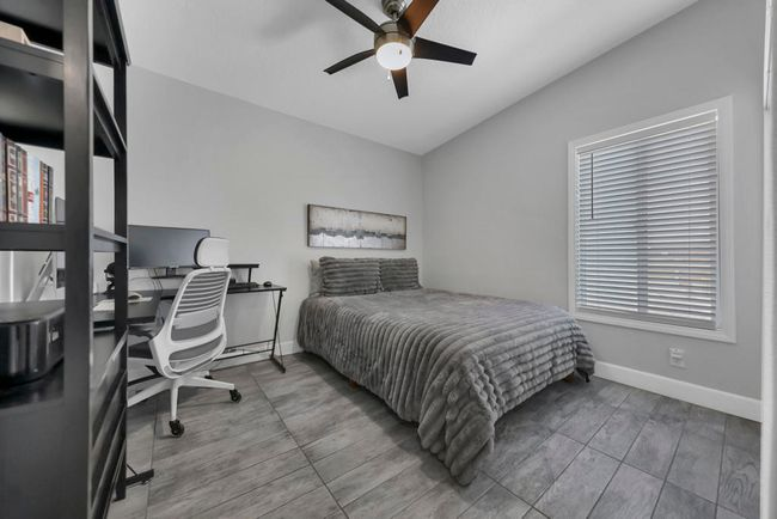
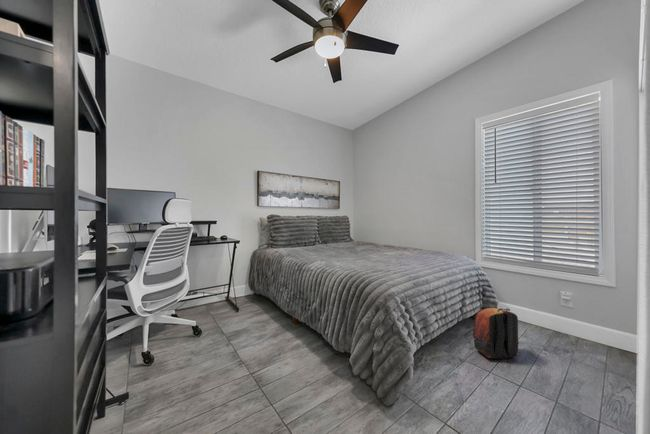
+ backpack (496, 329)
